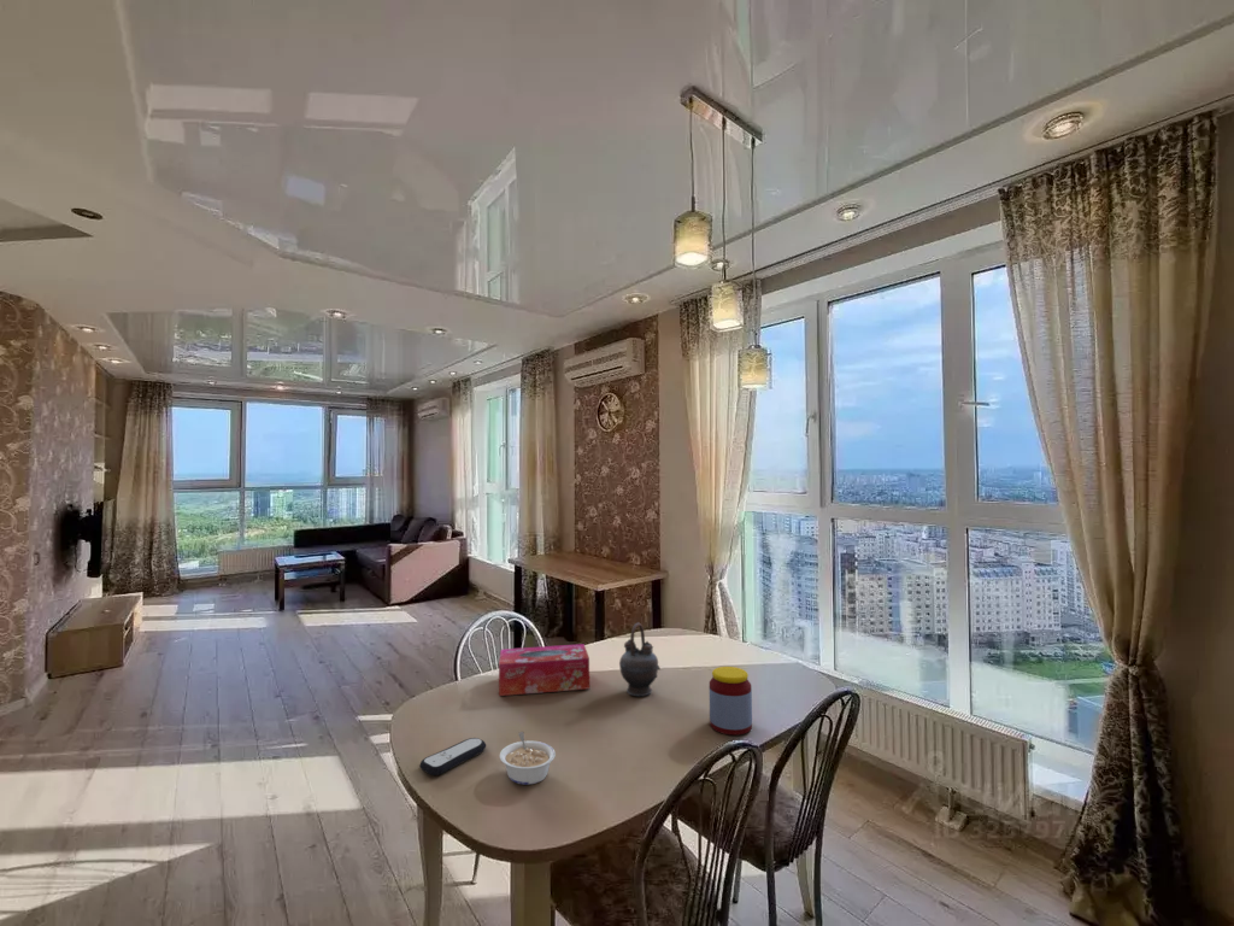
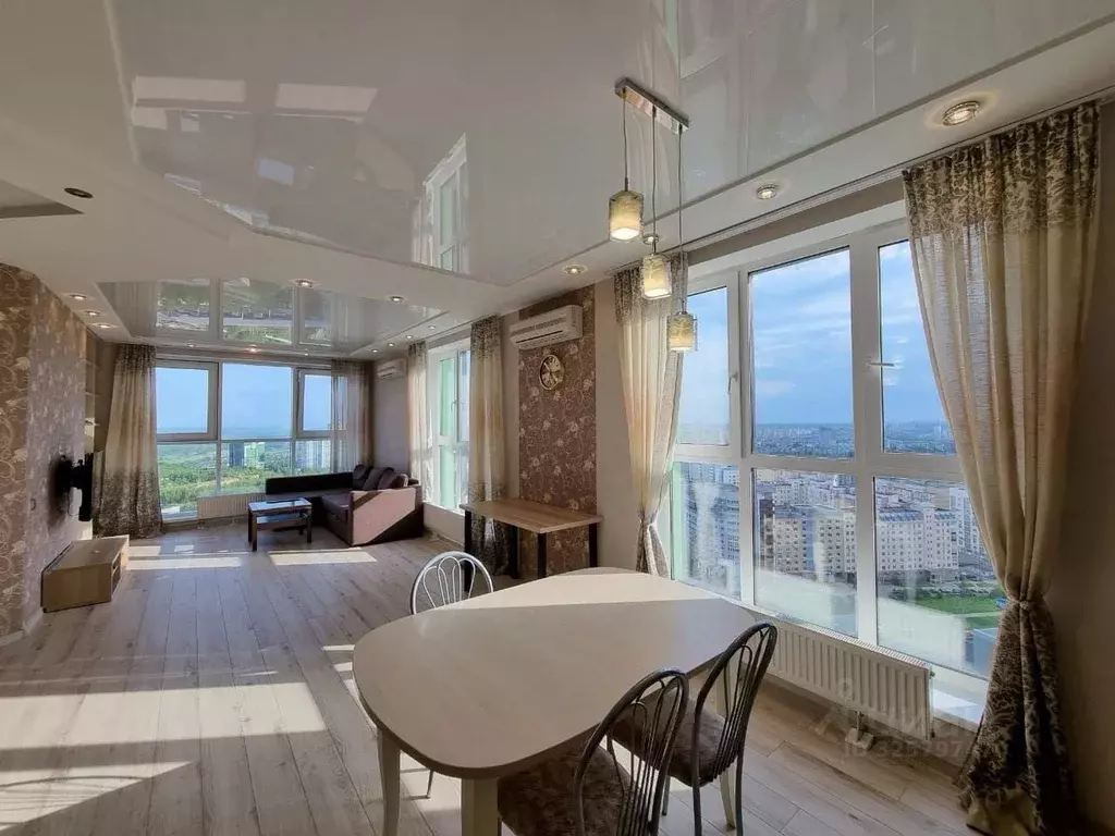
- remote control (454, 755)
- tissue box (543, 668)
- legume (525, 761)
- teapot (641, 656)
- jar (730, 698)
